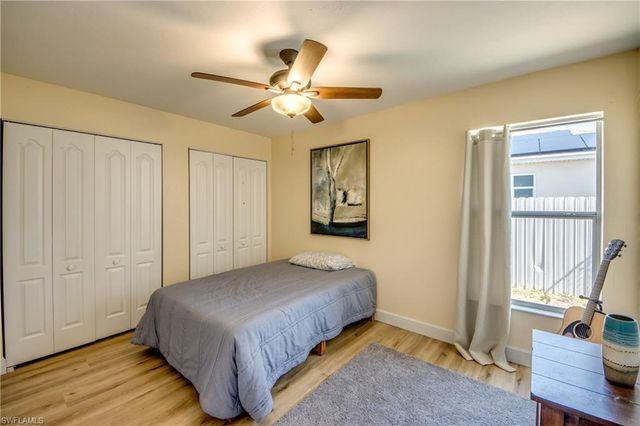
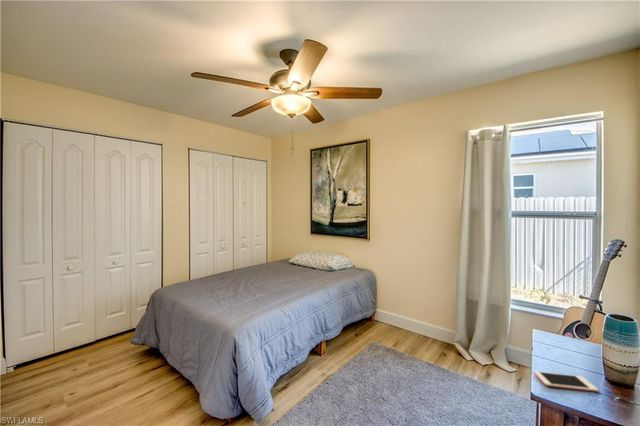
+ cell phone (564, 381)
